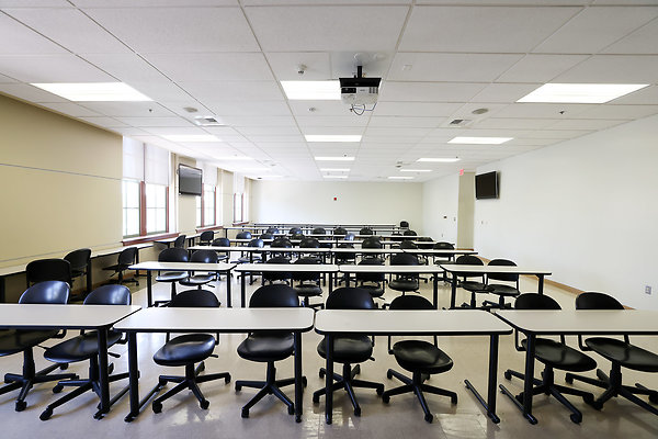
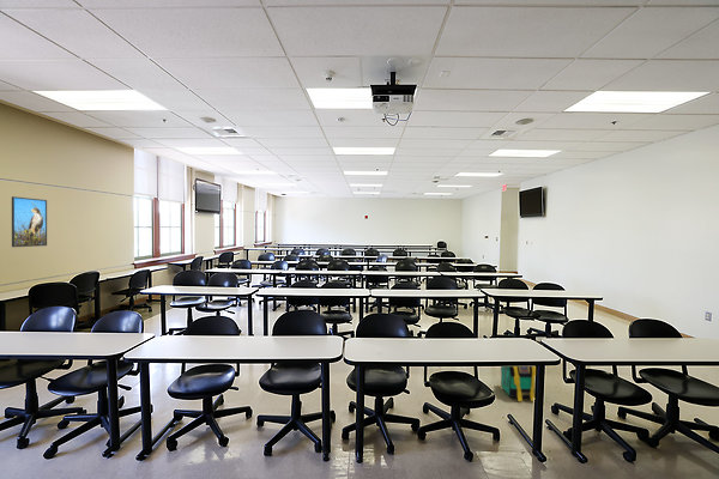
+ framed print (30, 222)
+ backpack (518, 371)
